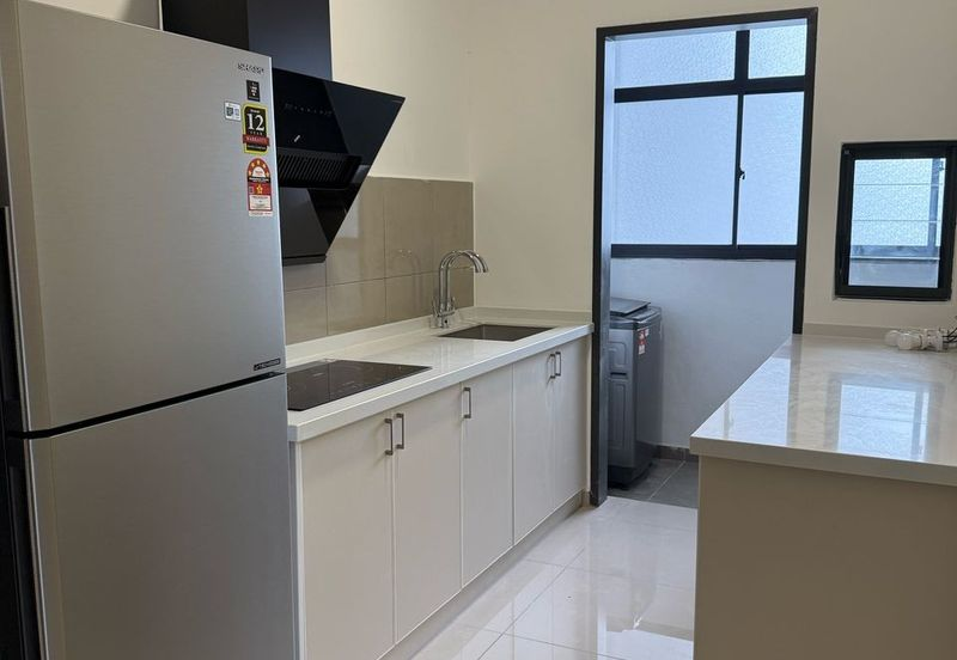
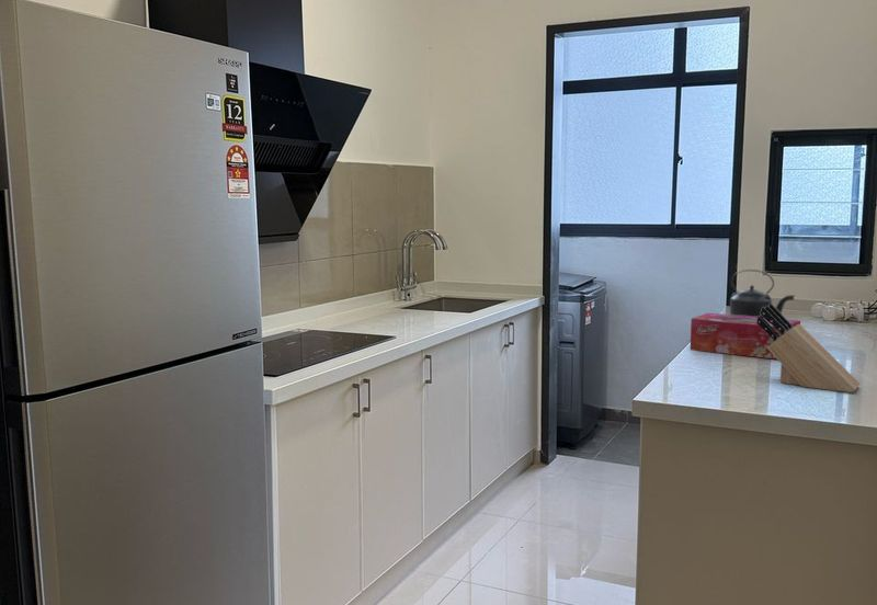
+ knife block (806, 345)
+ tissue box (744, 334)
+ kettle (761, 297)
